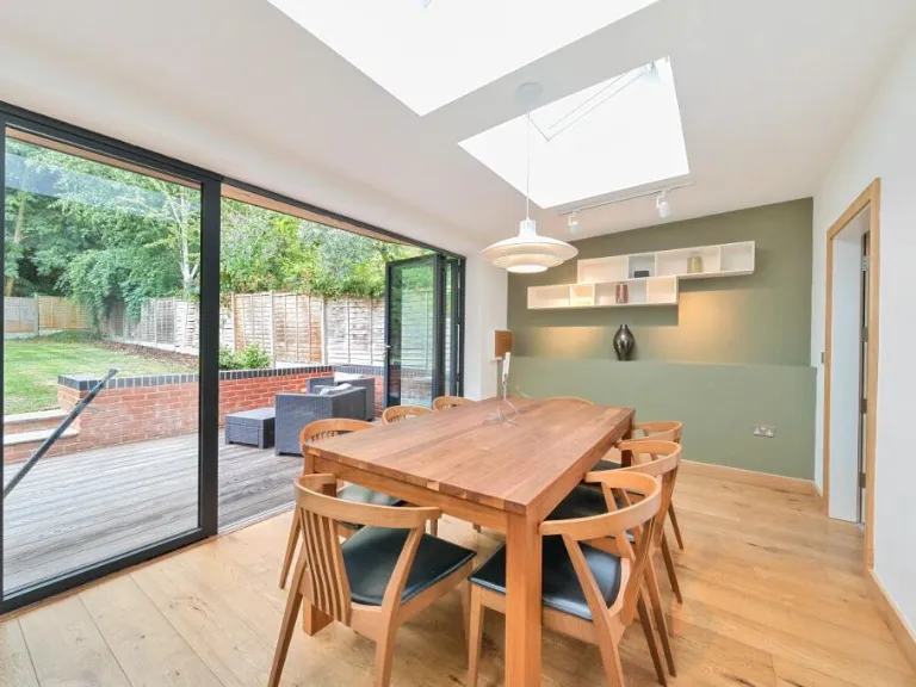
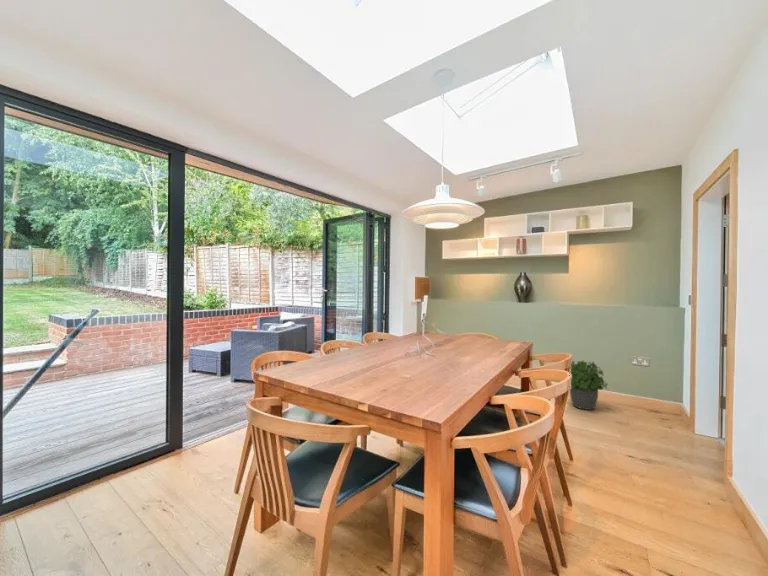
+ potted plant (584, 383)
